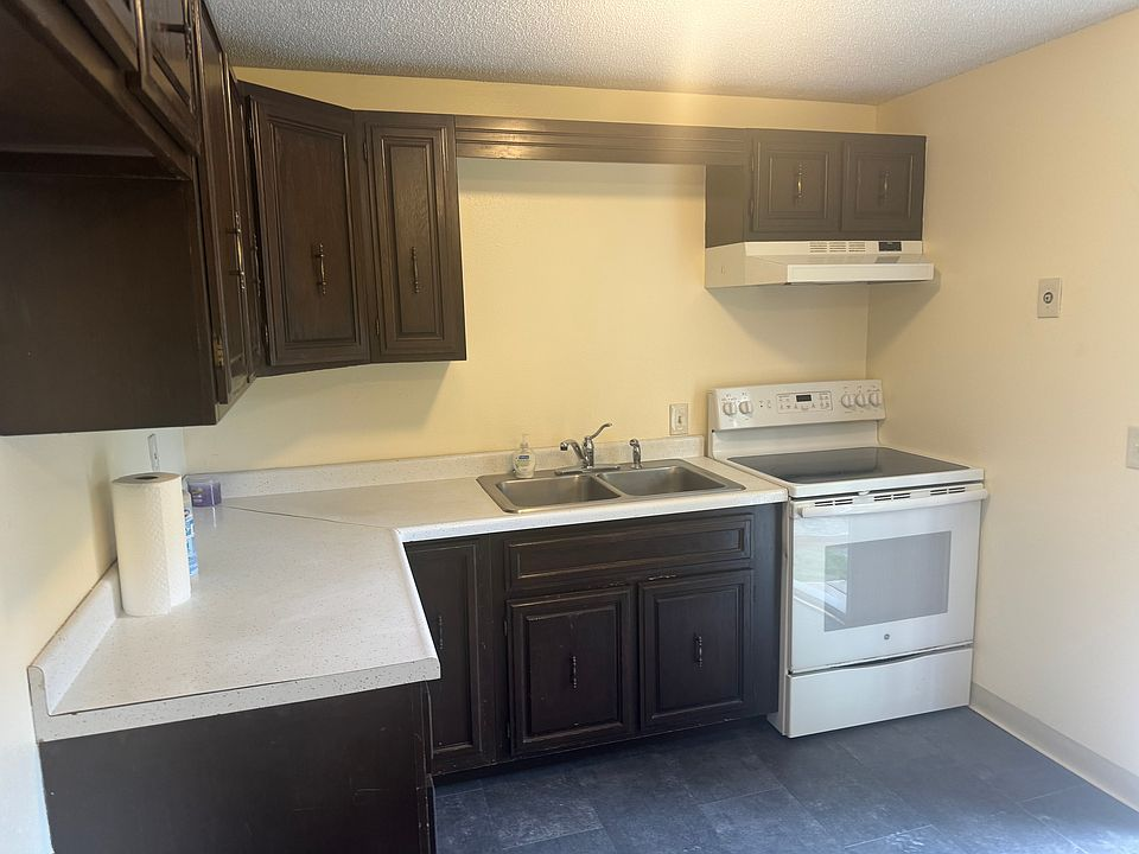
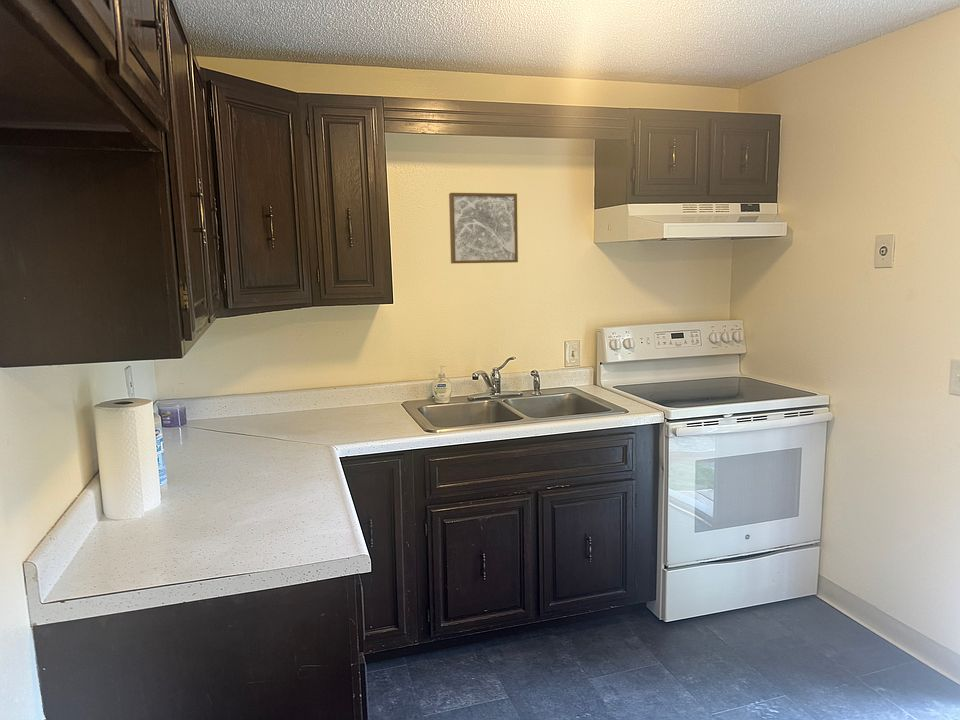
+ wall art (484, 228)
